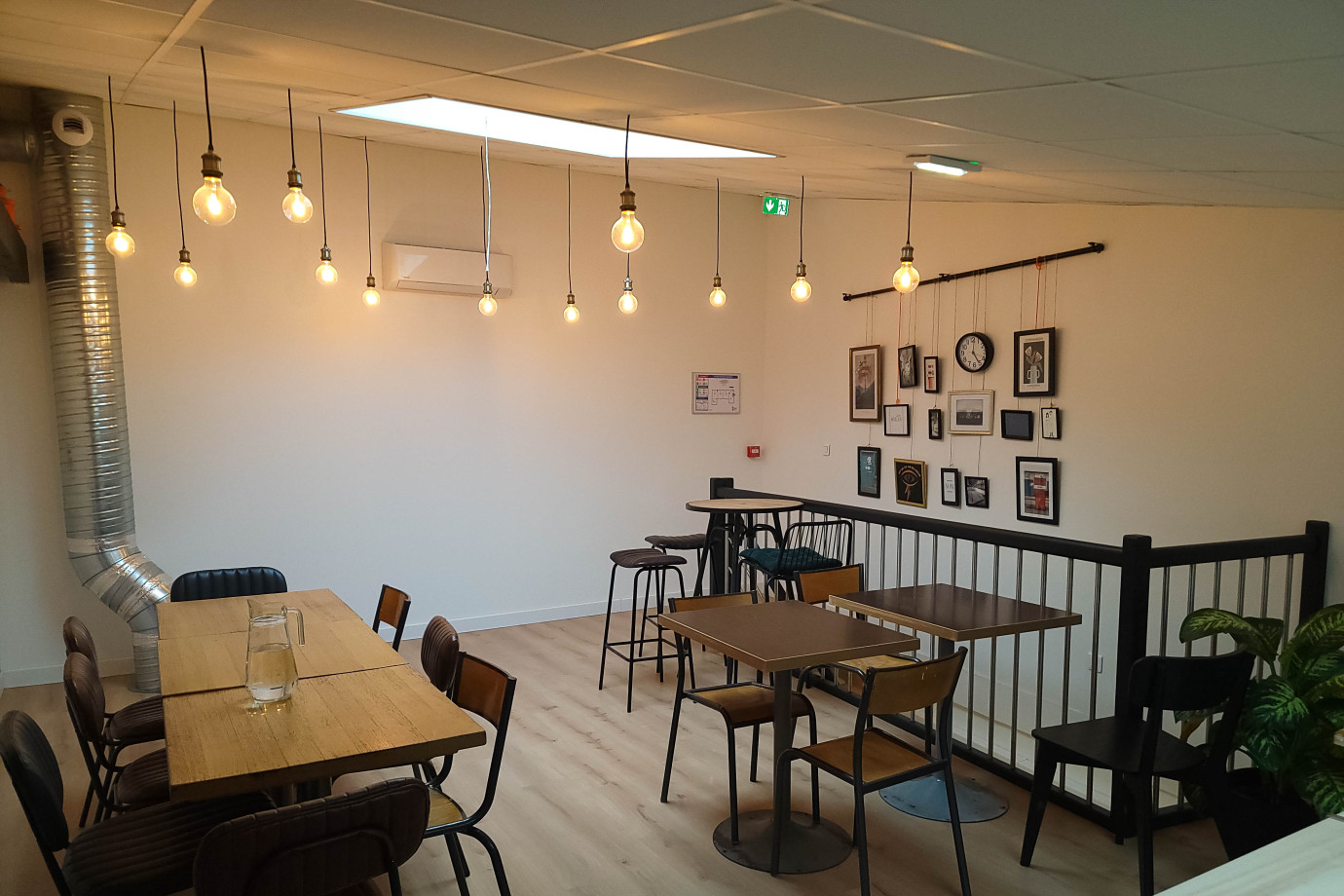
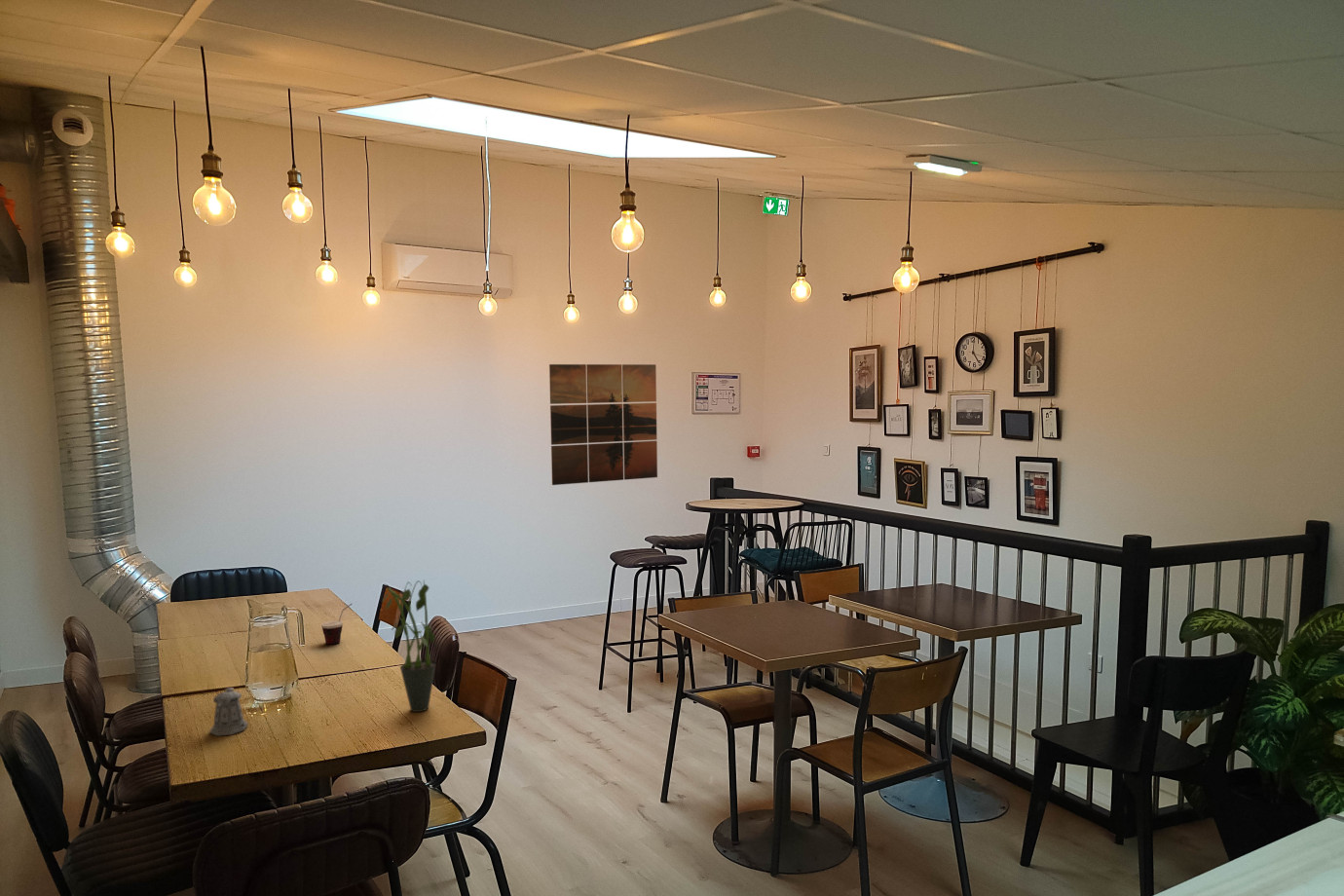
+ wall art (605, 423)
+ potted plant (411, 645)
+ pepper shaker (226, 711)
+ cup (338, 623)
